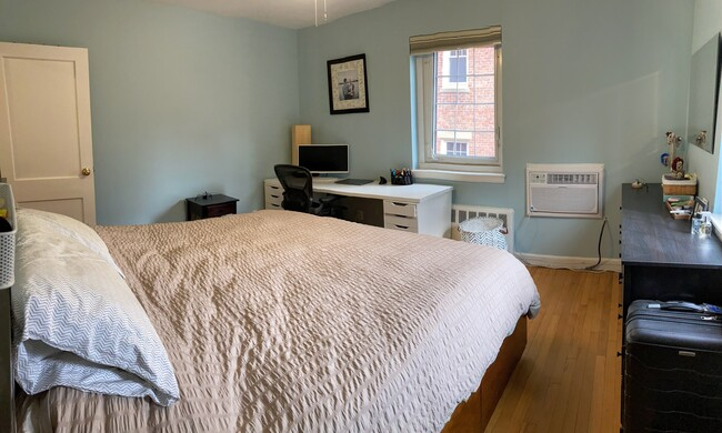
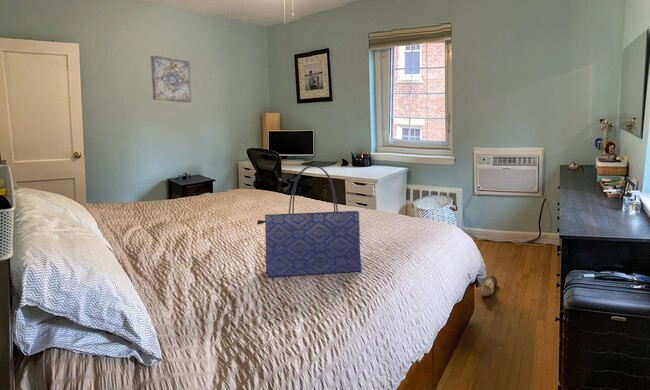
+ pitcher plant (487, 281)
+ wall art (171, 79)
+ tote bag (308, 218)
